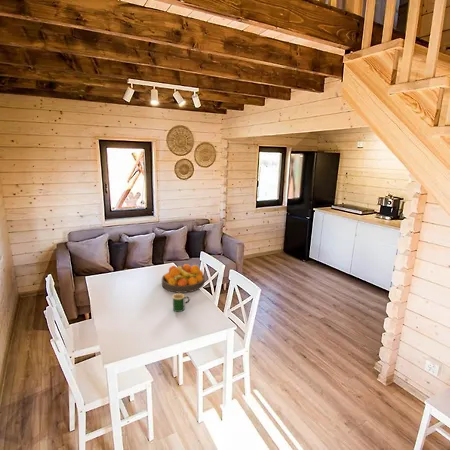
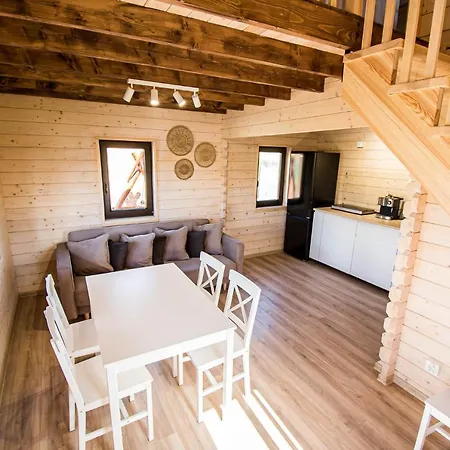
- mug (181, 301)
- fruit bowl (183, 274)
